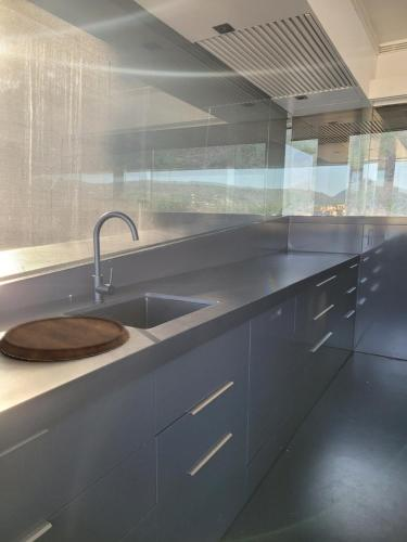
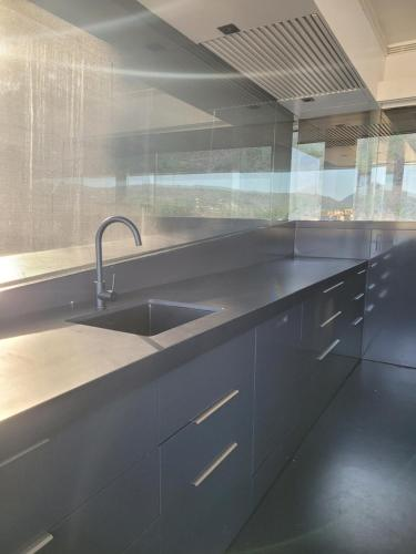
- cutting board (67, 334)
